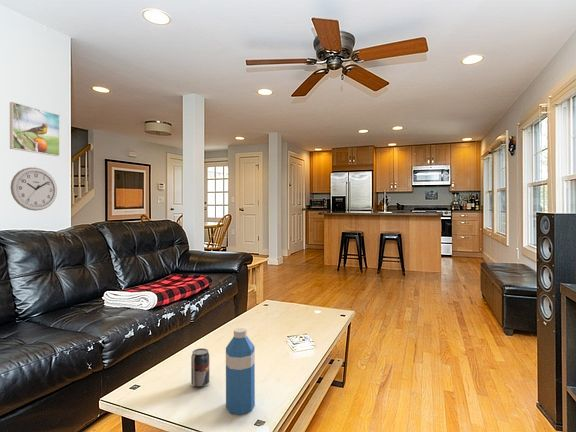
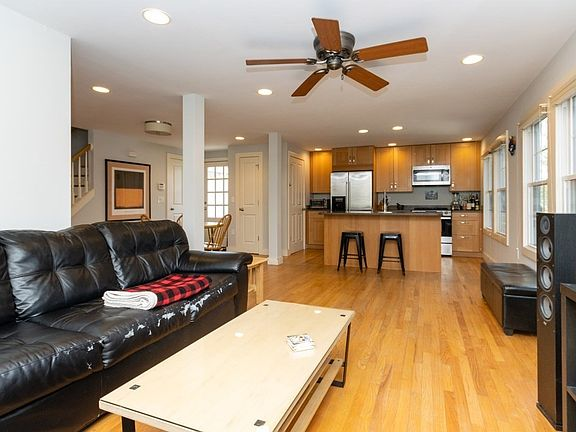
- wall clock (35, 189)
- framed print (36, 130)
- water bottle (240, 368)
- beverage can (200, 367)
